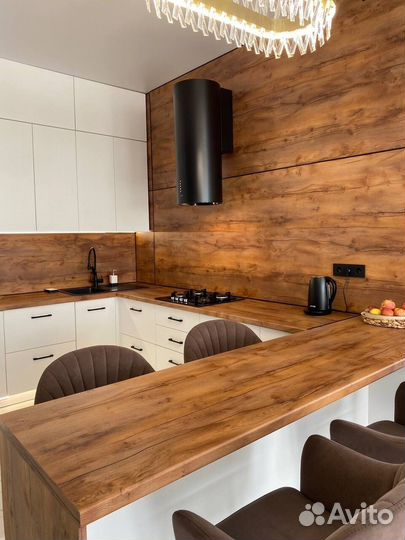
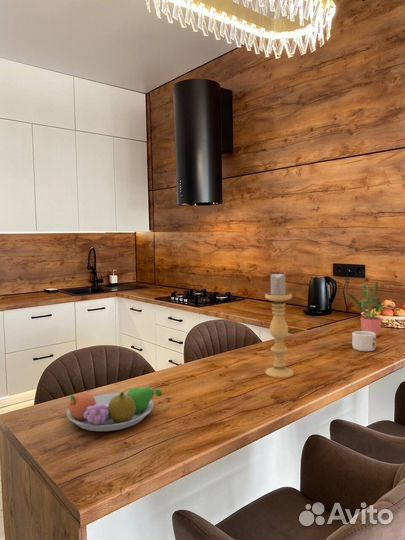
+ candle holder (278, 323)
+ mug (365, 340)
+ fruit bowl (113, 400)
+ potted plant (373, 310)
